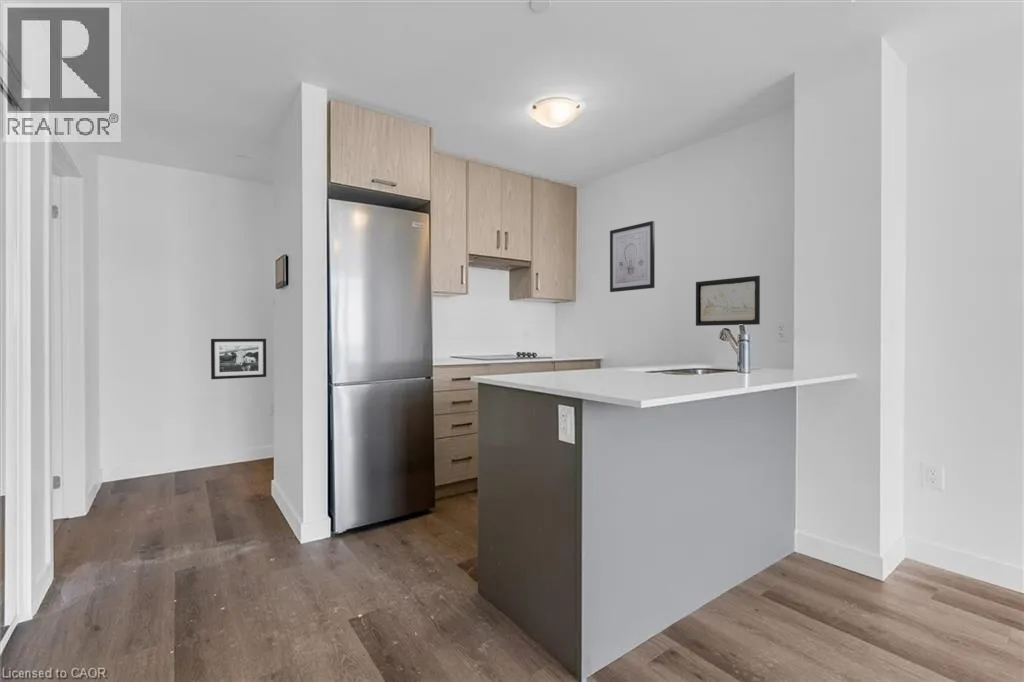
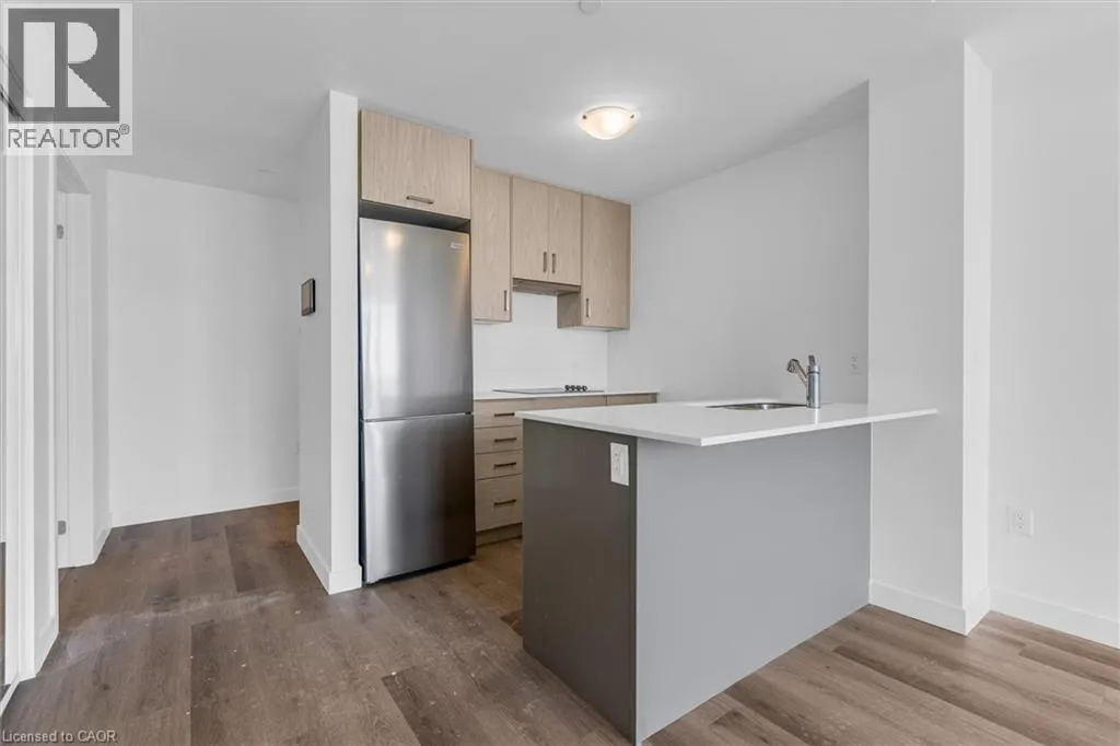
- picture frame (239, 358)
- wall art (631, 258)
- wall art (726, 302)
